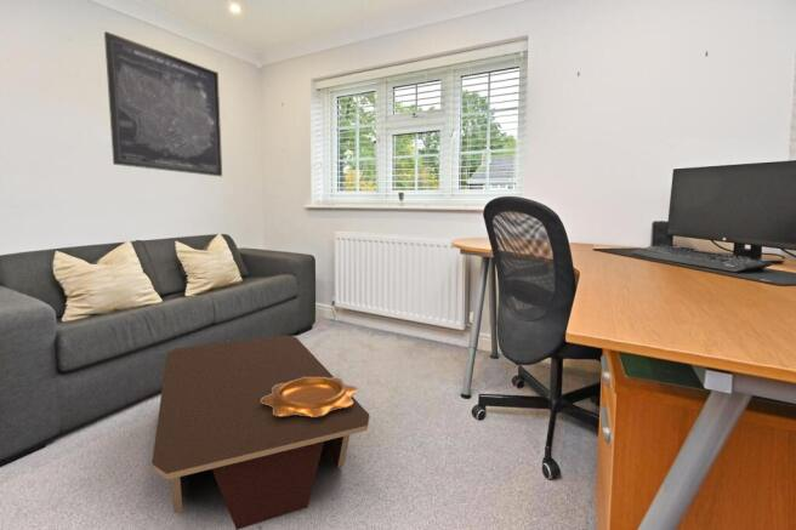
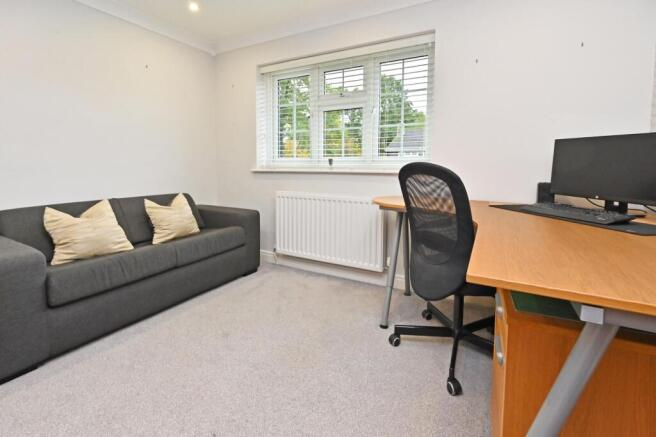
- coffee table (250, 409)
- decorative bowl (309, 394)
- wall art (170, 113)
